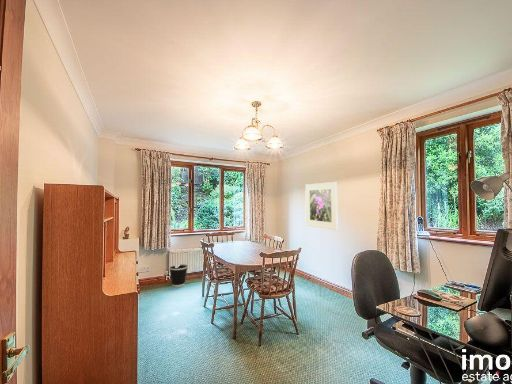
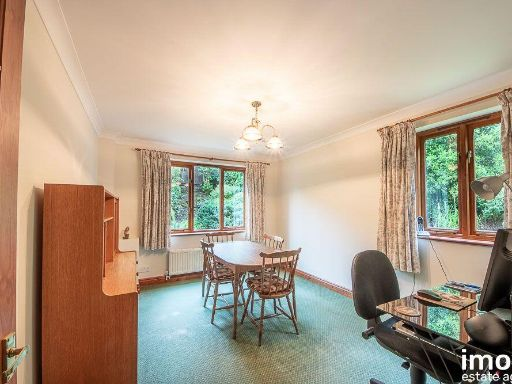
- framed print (320, 205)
- wastebasket (178, 275)
